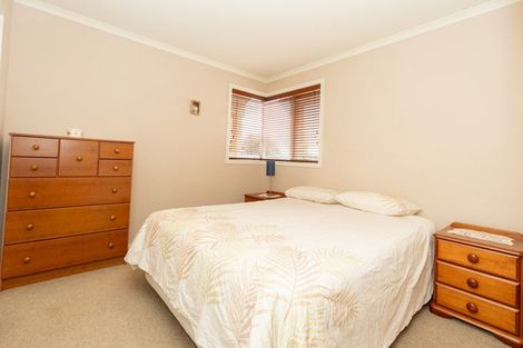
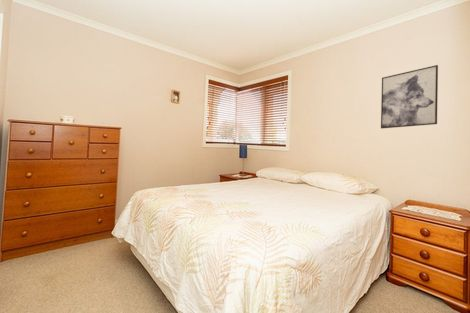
+ wall art (407, 99)
